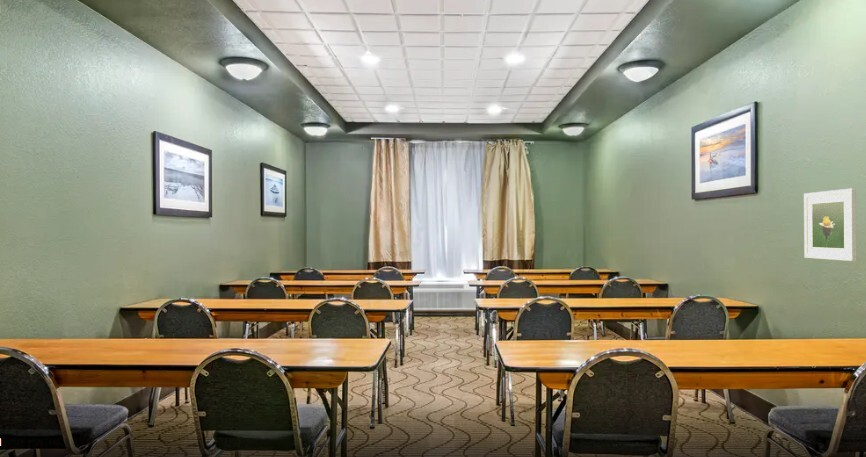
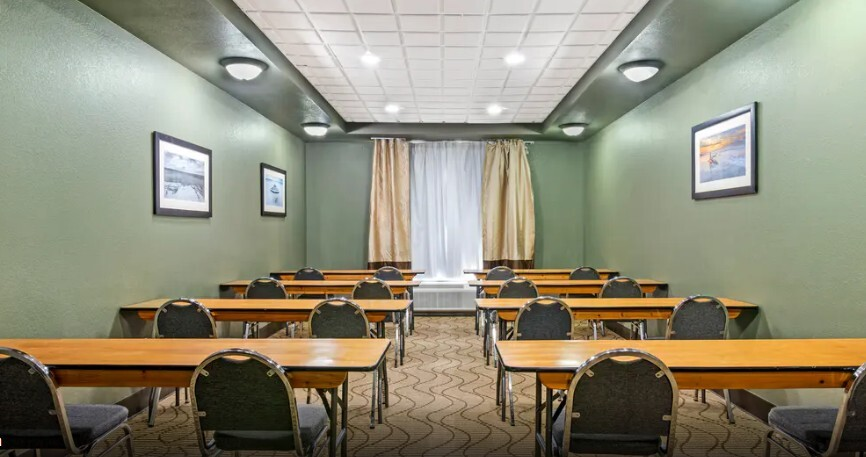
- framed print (828, 225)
